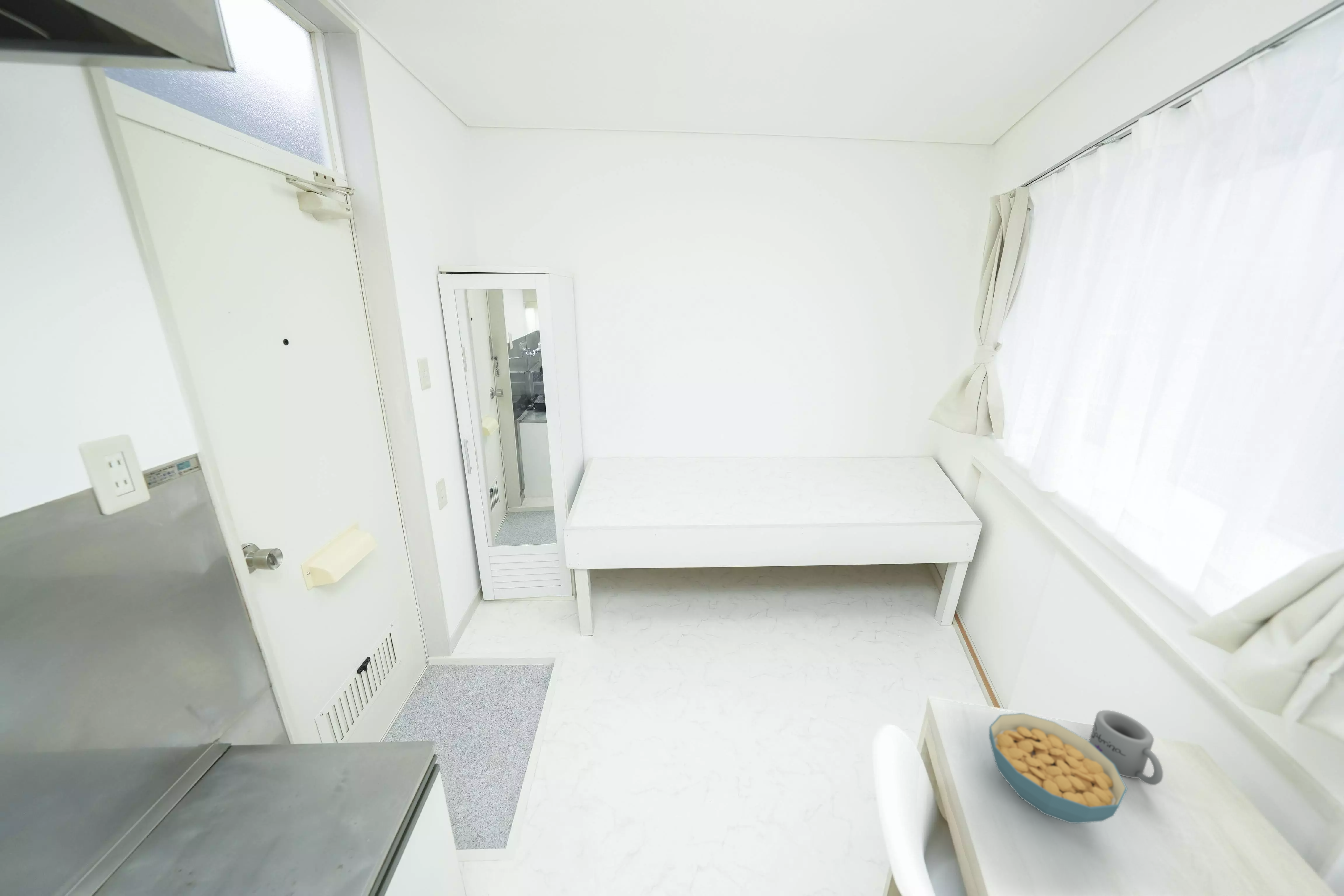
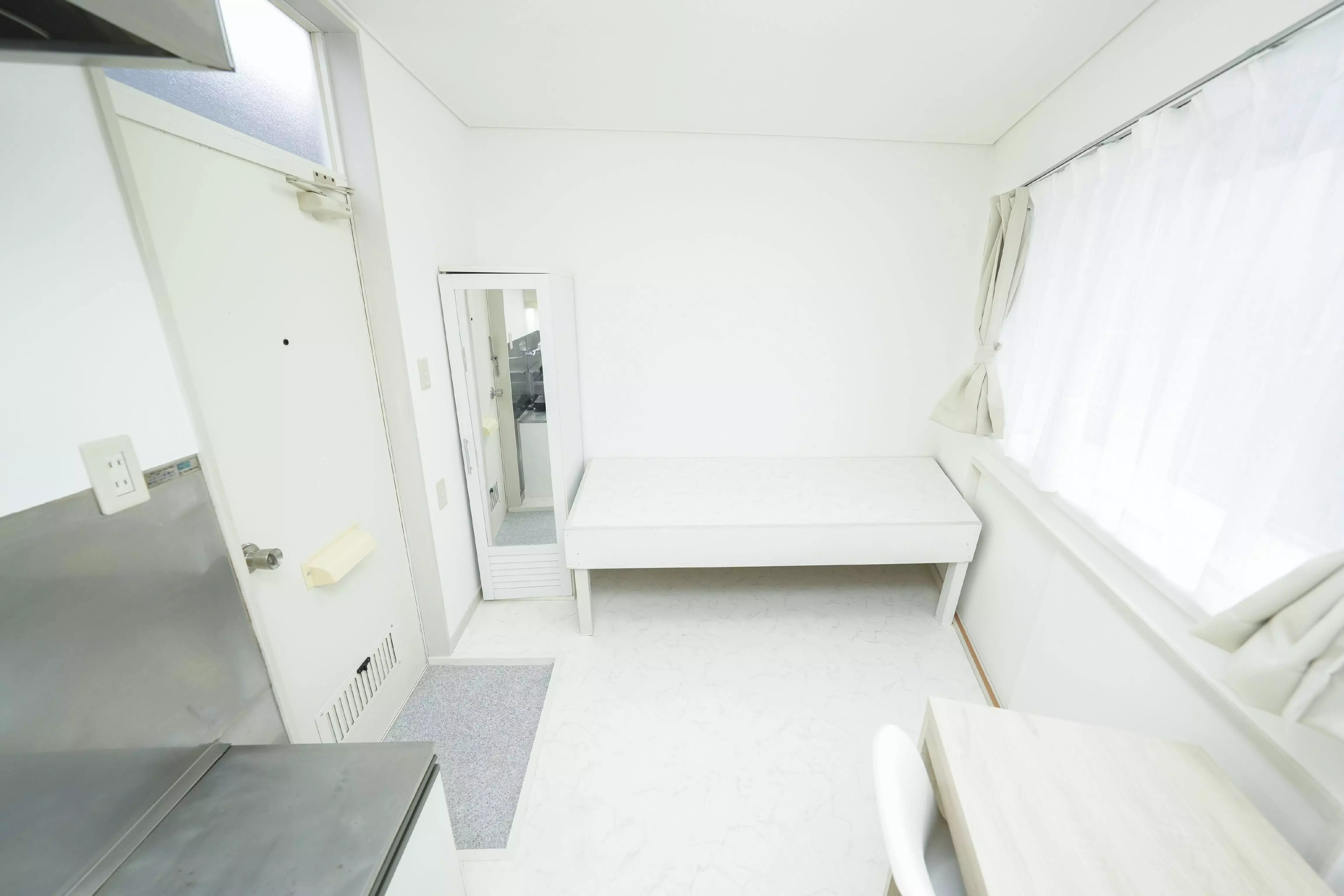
- mug (1129, 750)
- cereal bowl (1048, 776)
